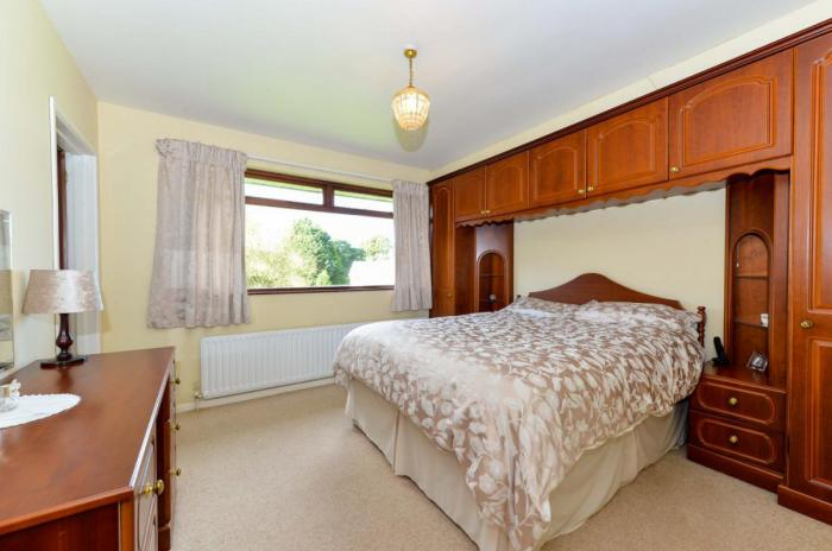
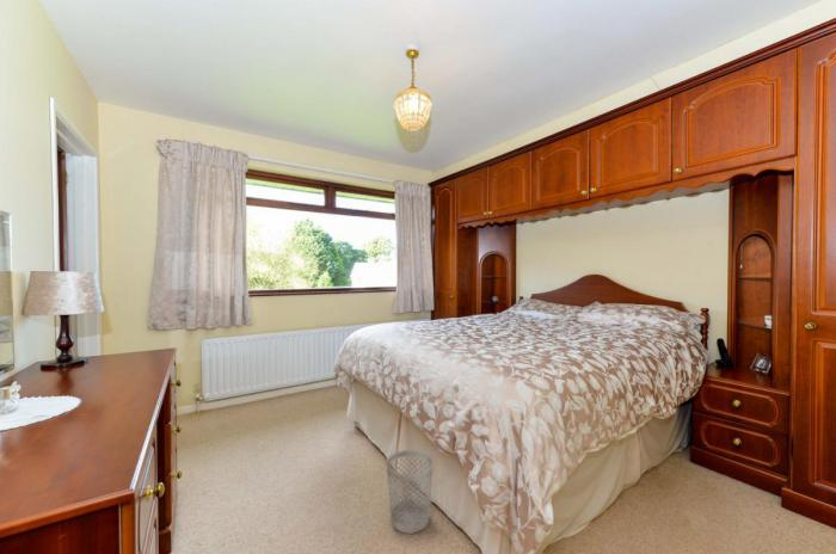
+ wastebasket (410, 491)
